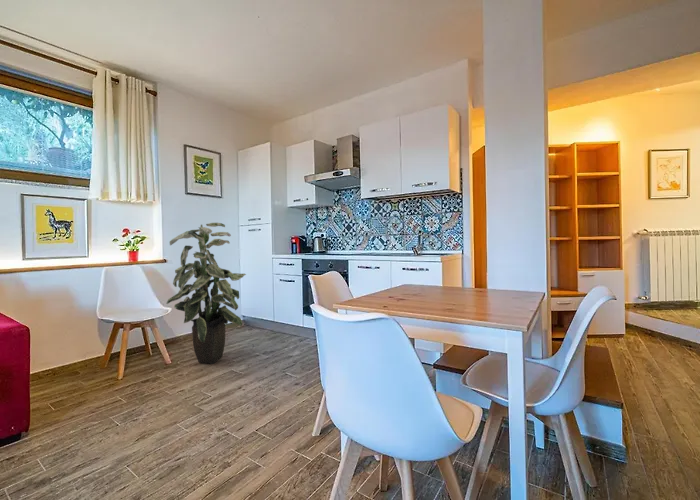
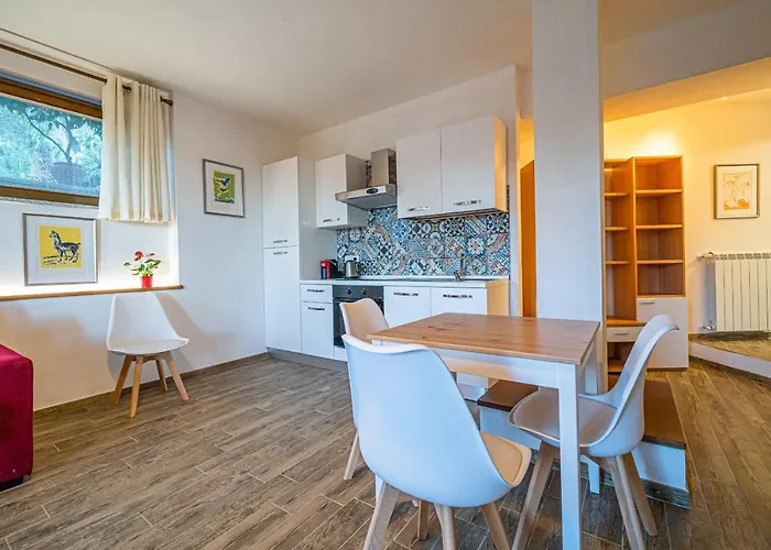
- indoor plant (210, 292)
